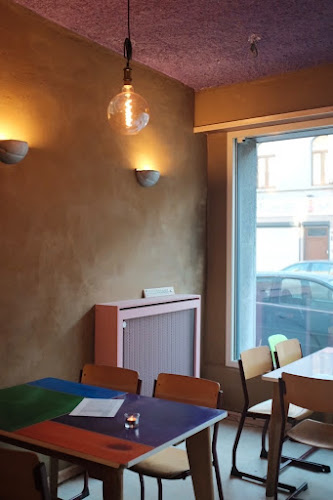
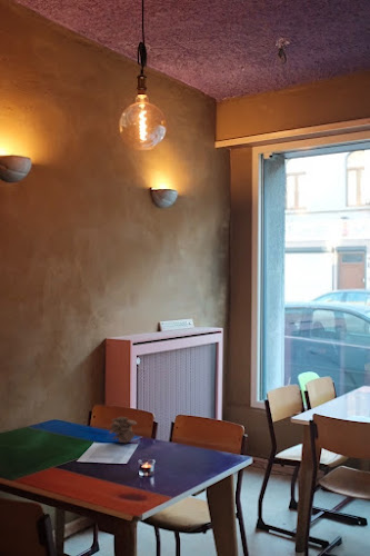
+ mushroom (122, 428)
